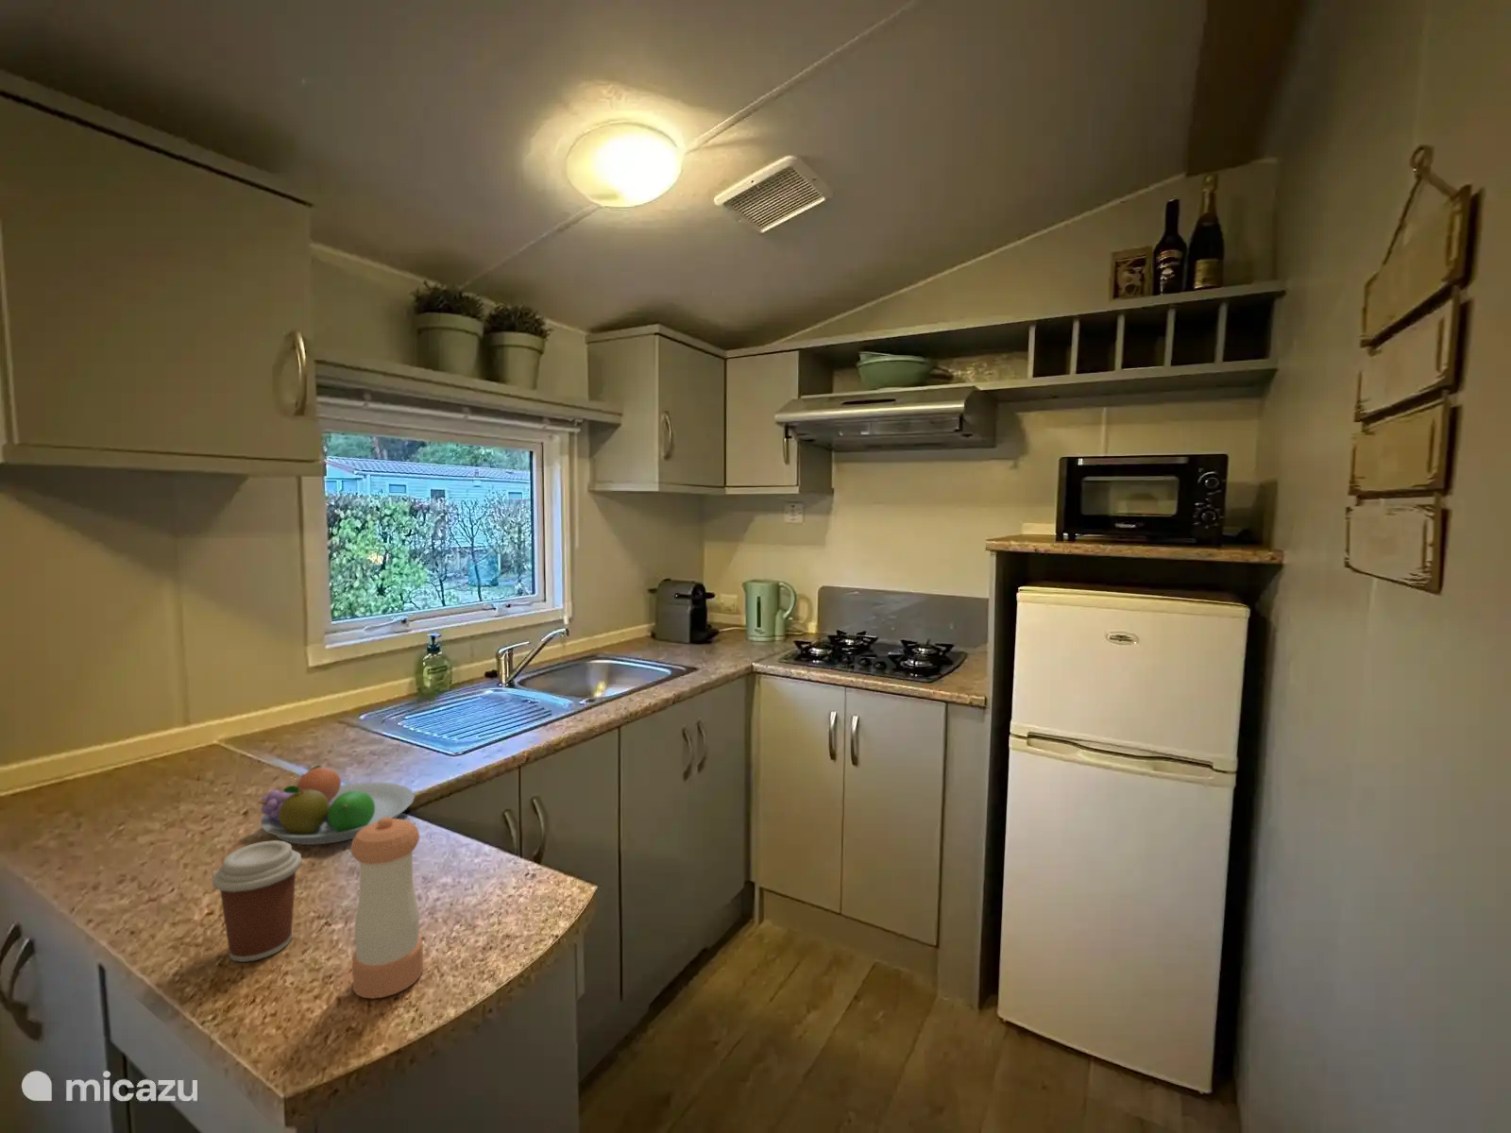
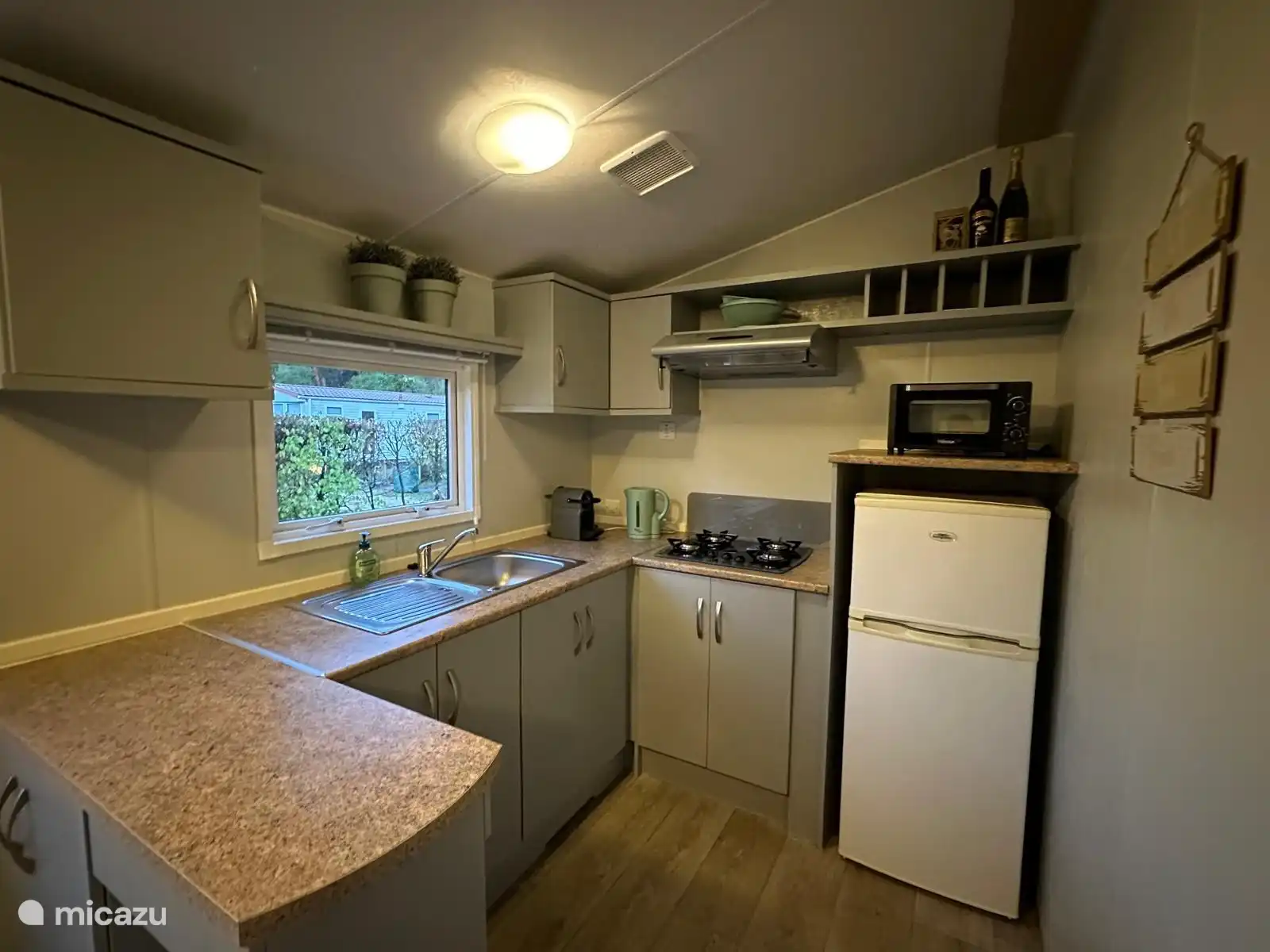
- coffee cup (258, 899)
- pepper shaker (387, 897)
- fruit bowl (338, 797)
